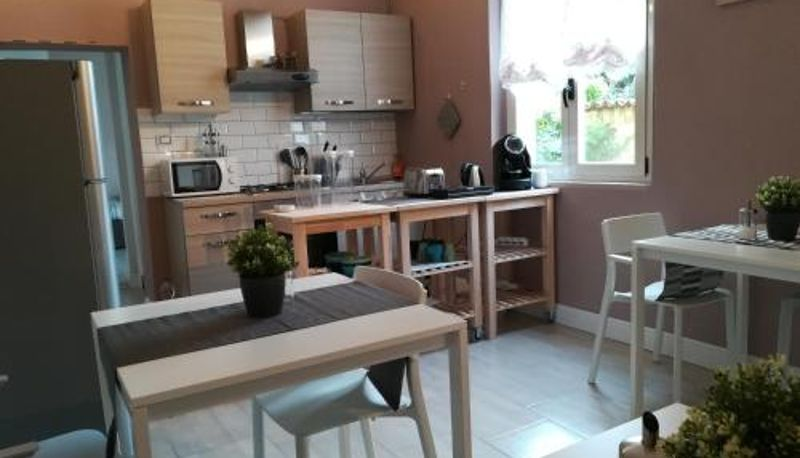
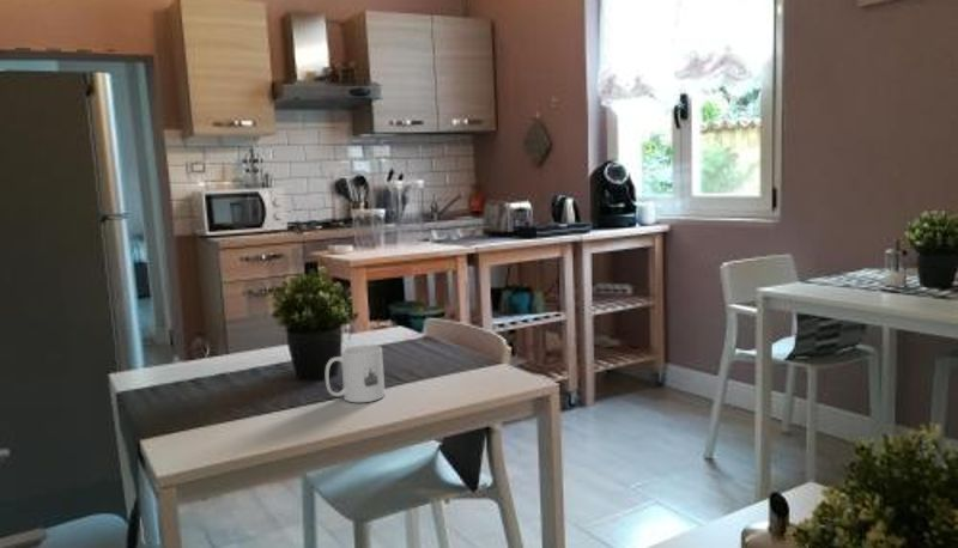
+ mug (354, 373)
